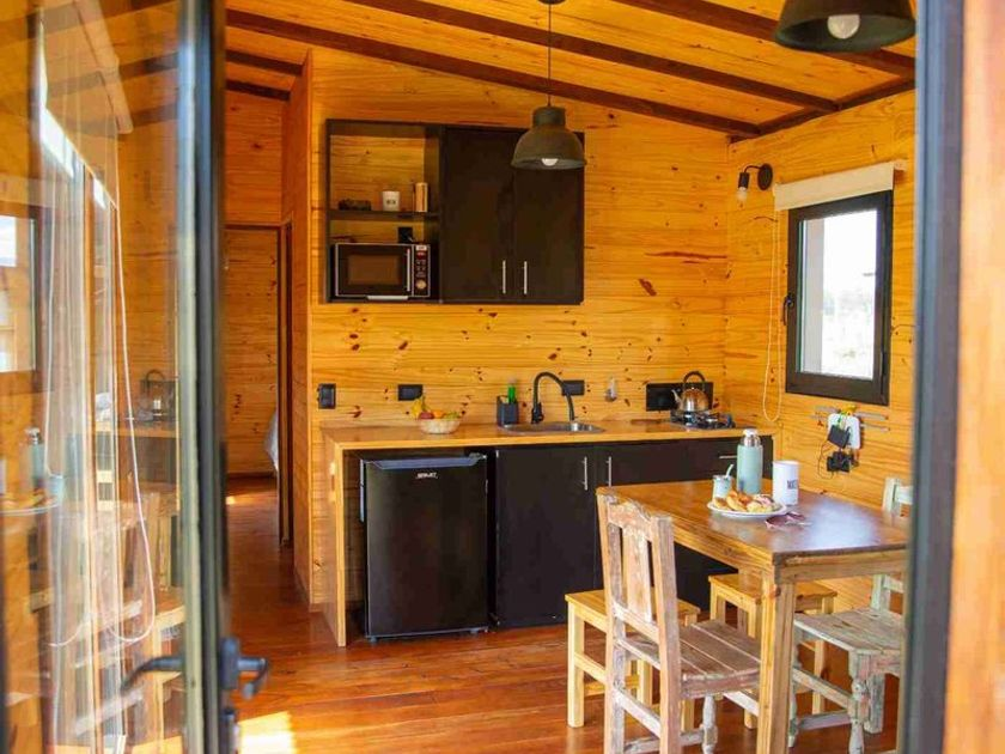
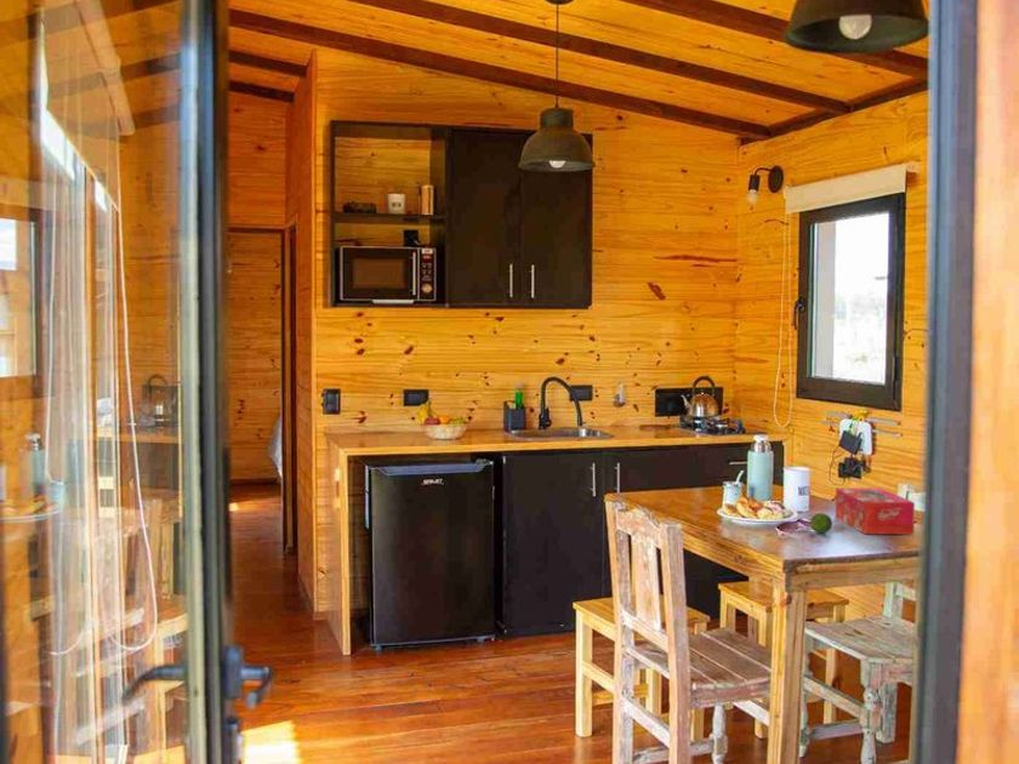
+ fruit (820, 523)
+ tissue box (872, 509)
